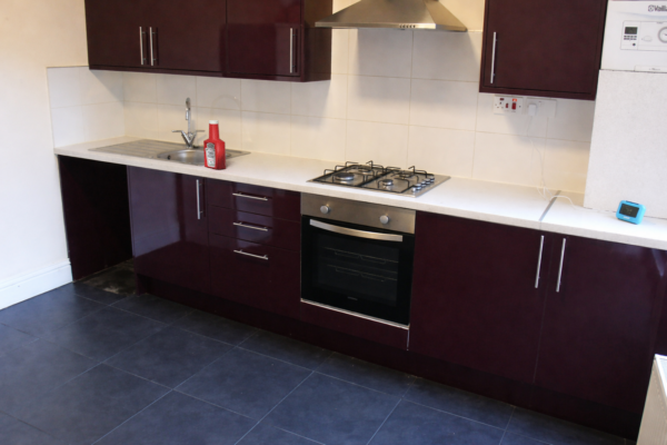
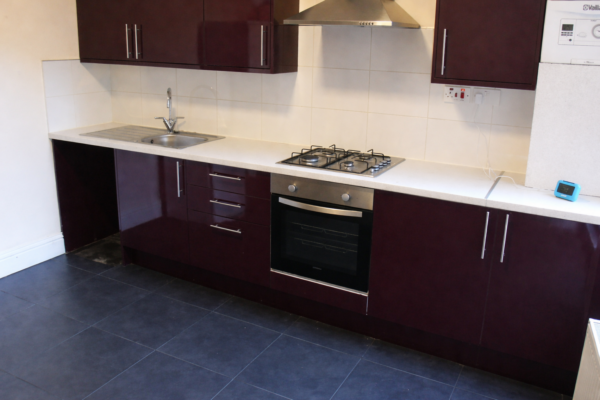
- soap bottle (213, 144)
